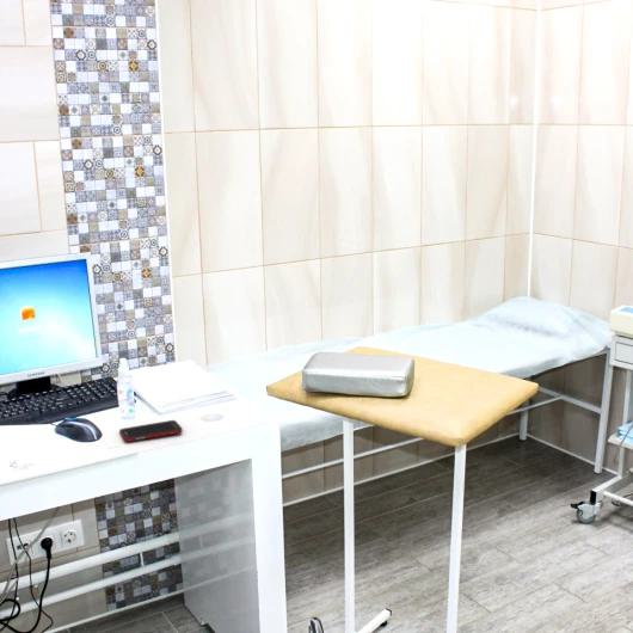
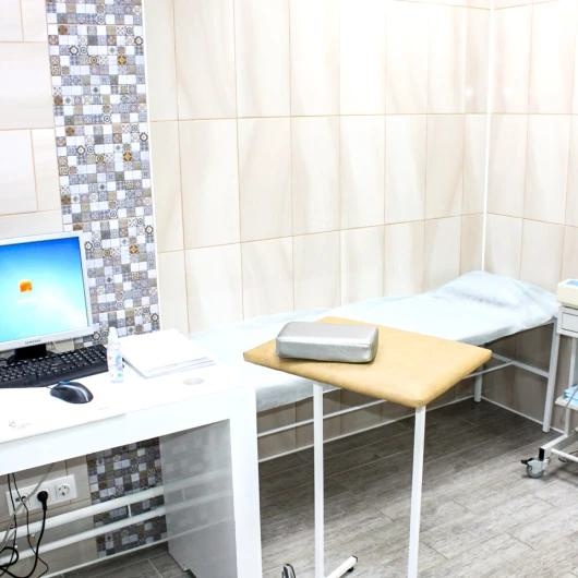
- cell phone (150, 430)
